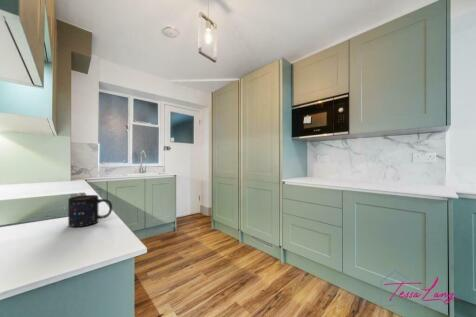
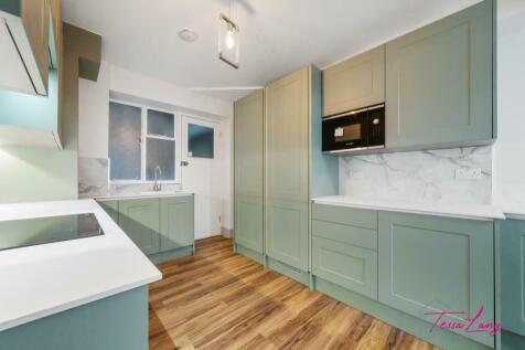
- mug (91, 209)
